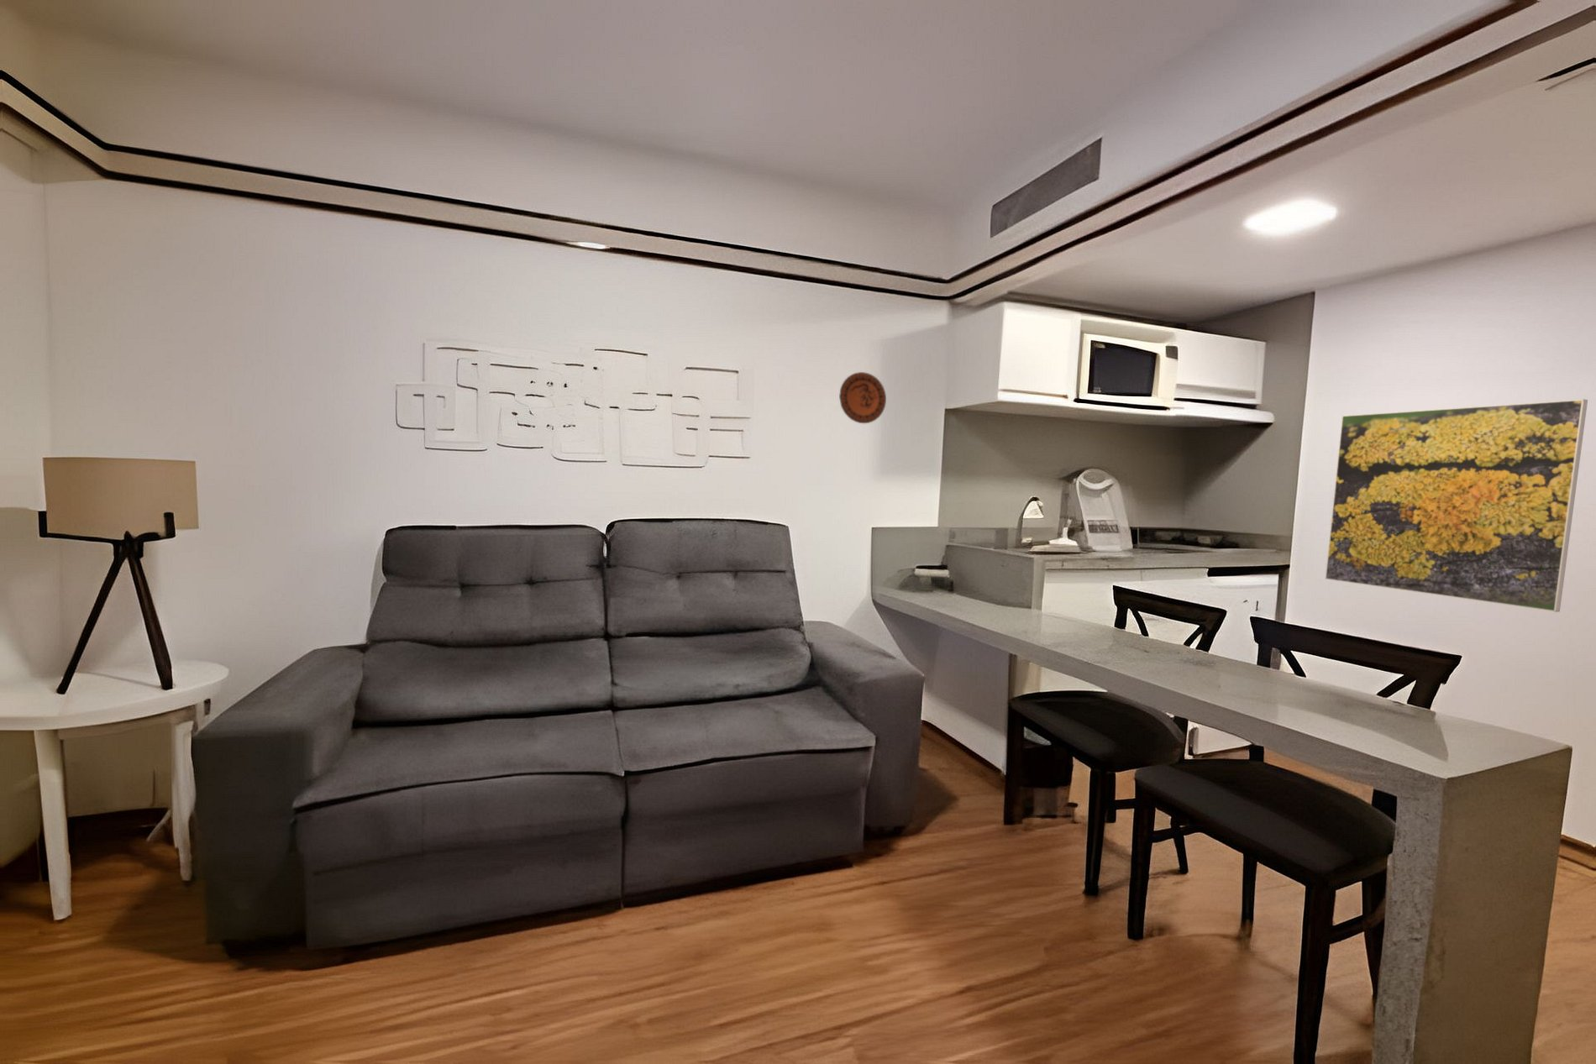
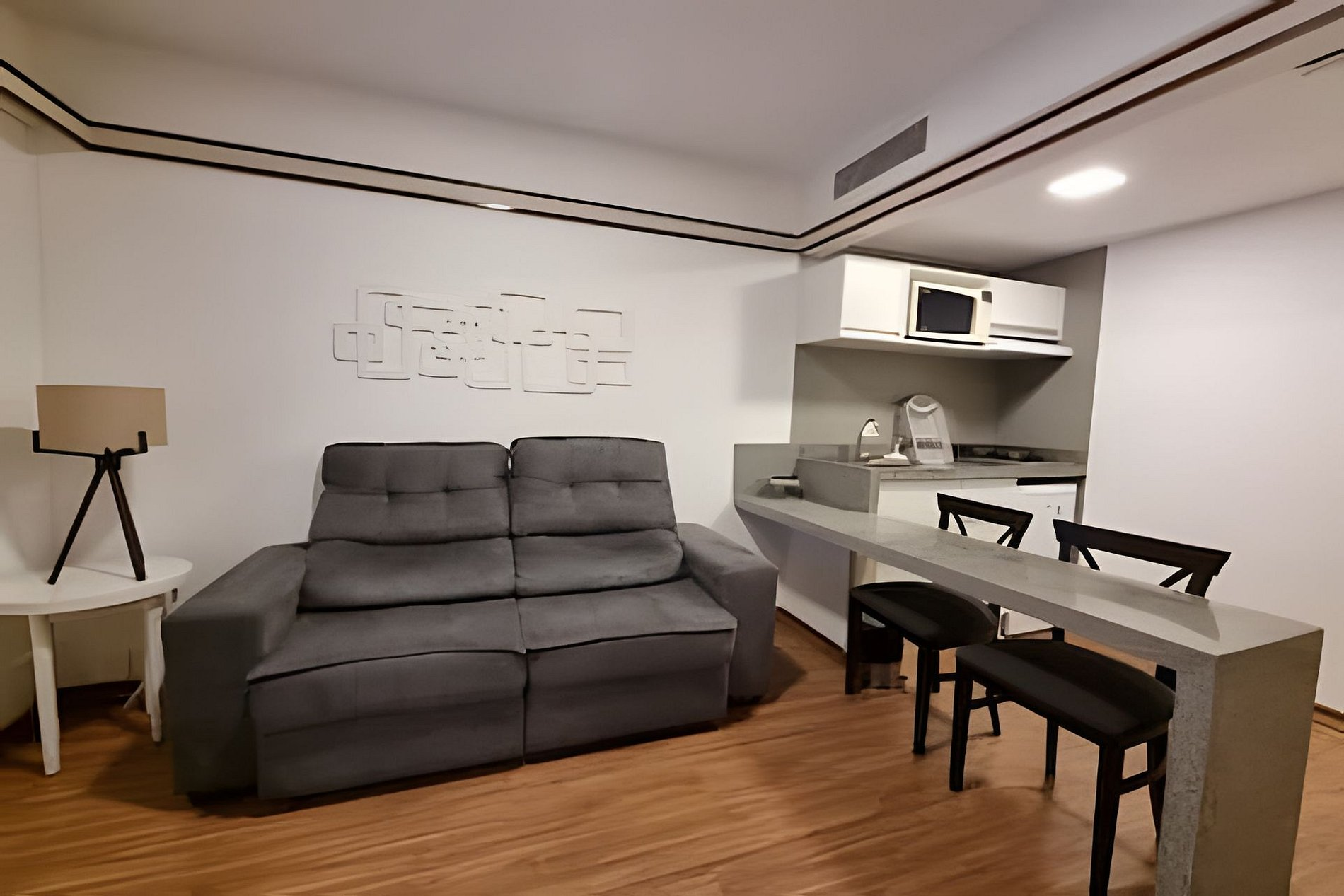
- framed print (1437, 501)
- decorative plate (862, 397)
